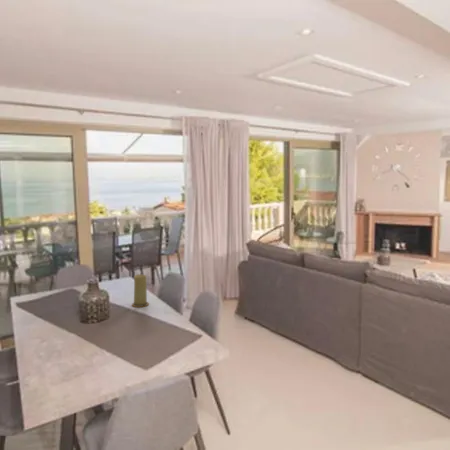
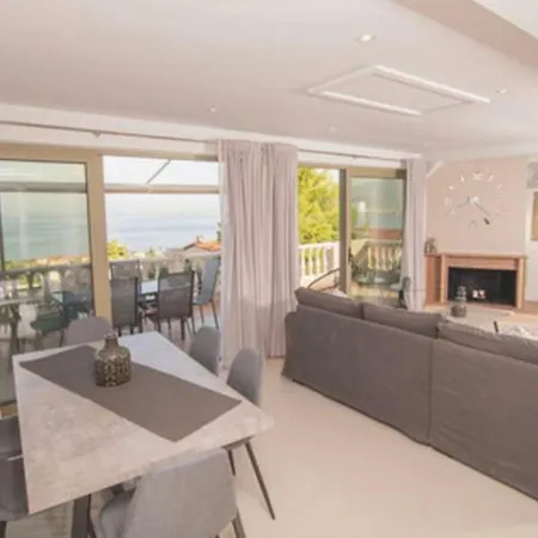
- candle (139, 289)
